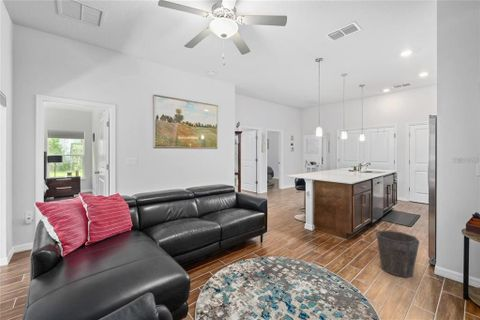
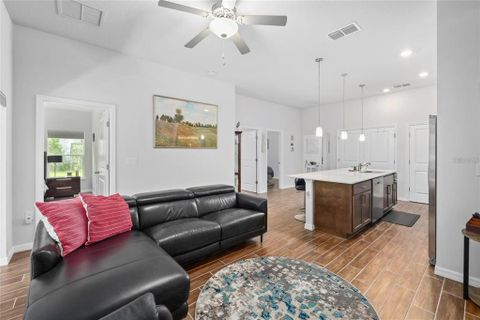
- waste bin (396, 253)
